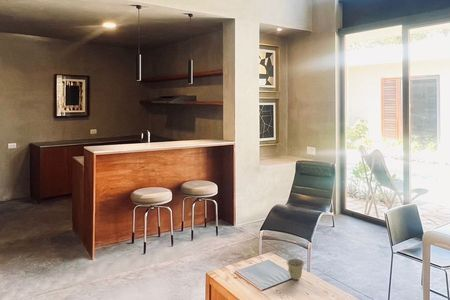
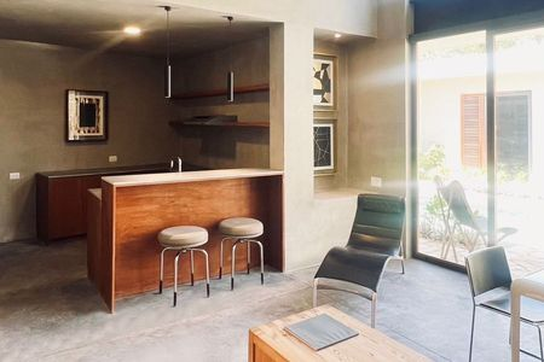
- cup (295, 270)
